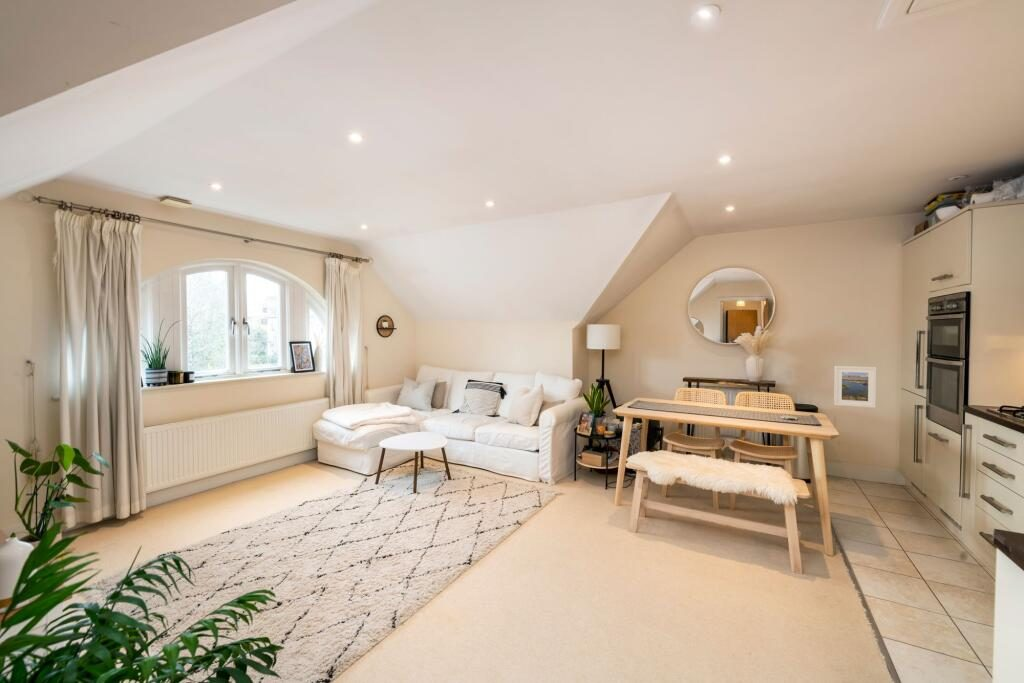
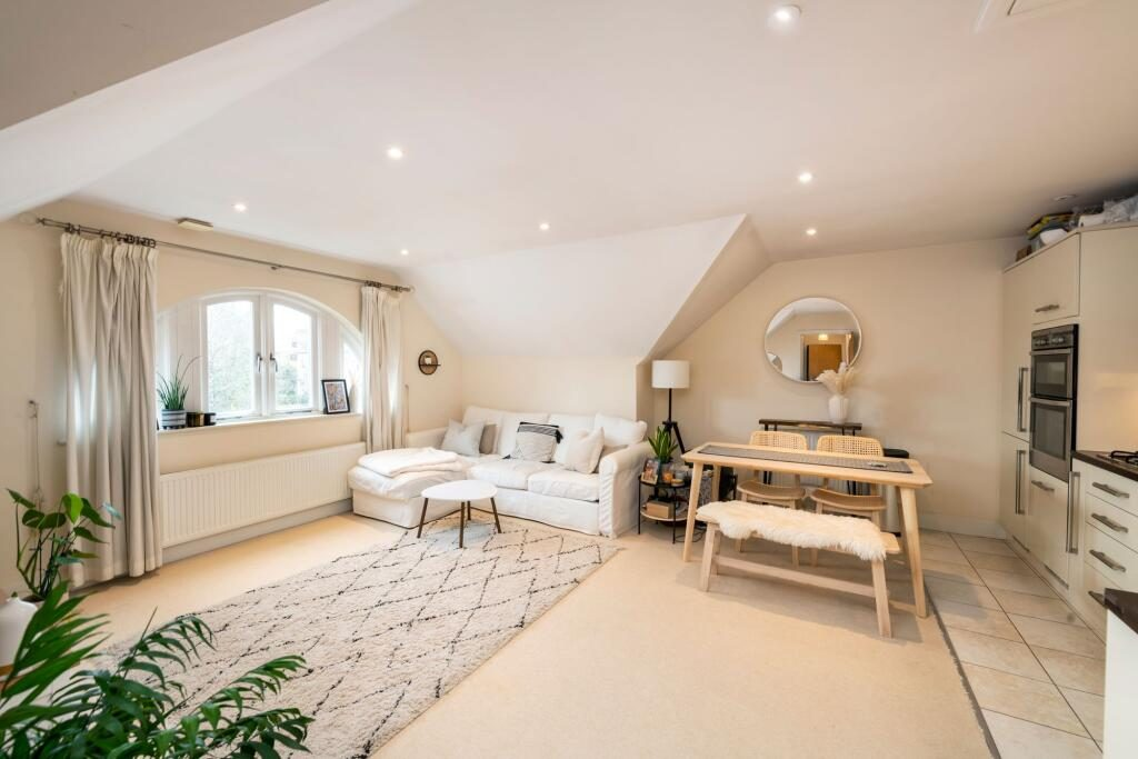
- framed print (854, 386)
